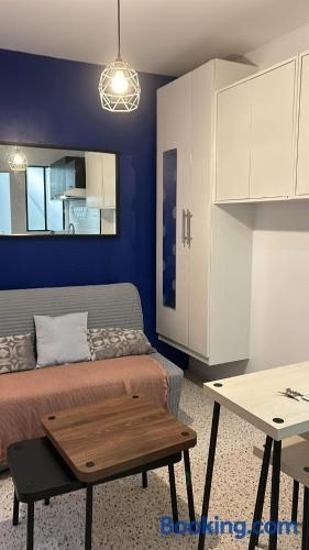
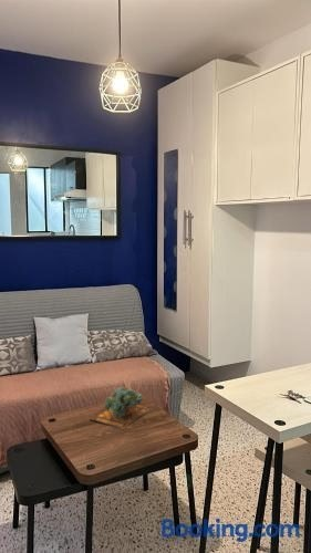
+ succulent plant (121, 400)
